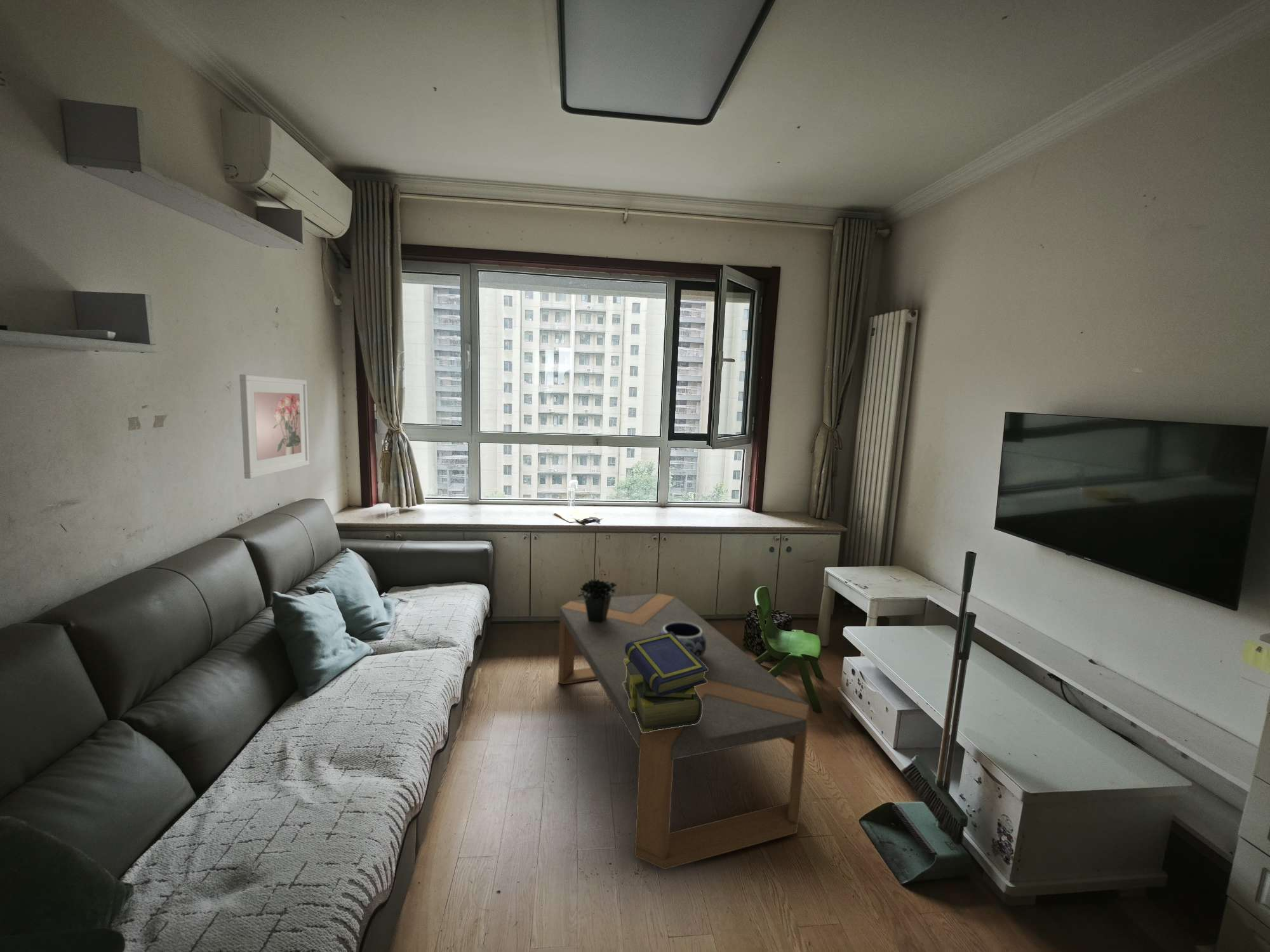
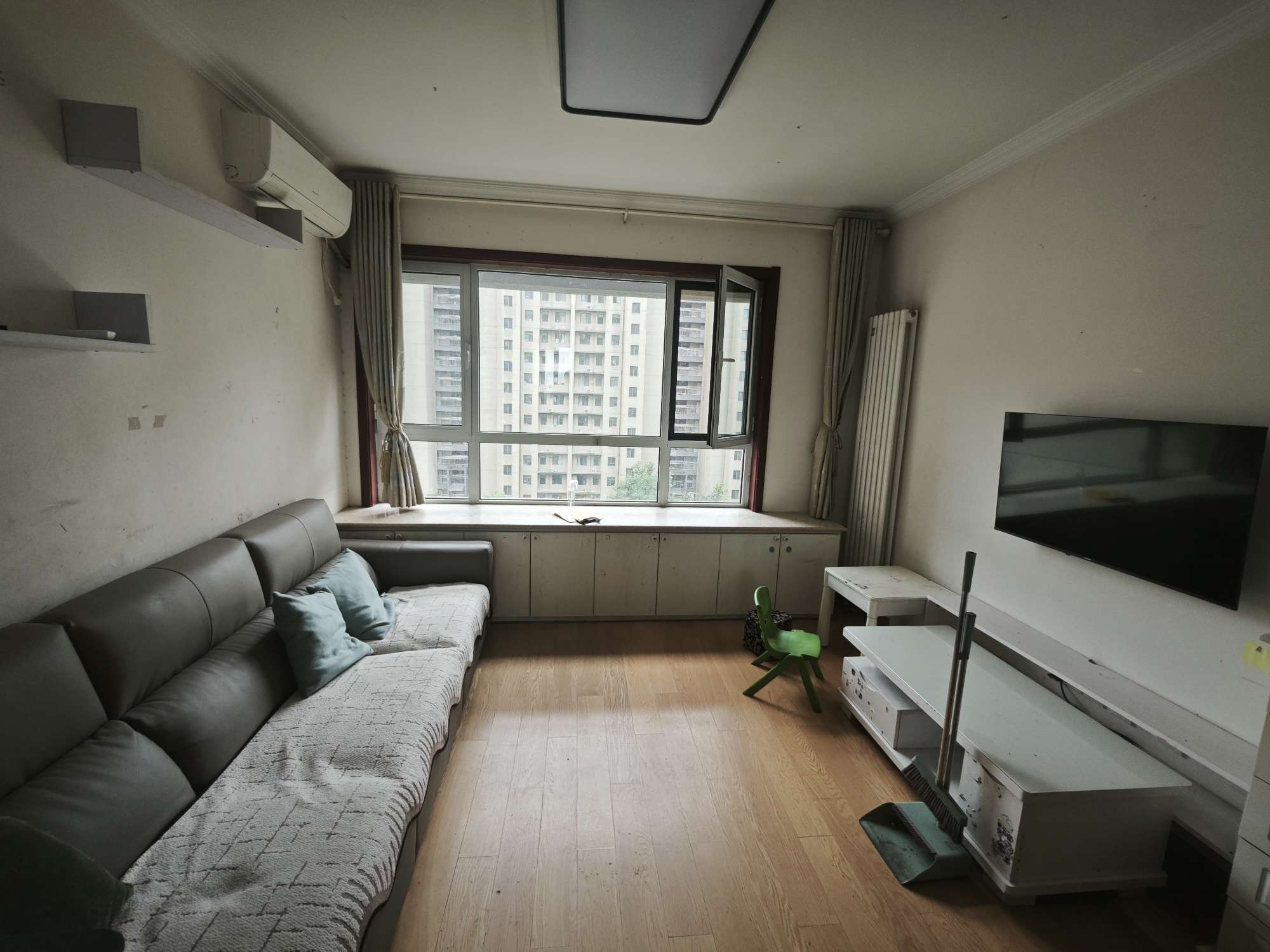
- decorative bowl (682, 642)
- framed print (278, 425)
- stack of books (665, 679)
- coffee table (629, 697)
- potted plant (598, 584)
